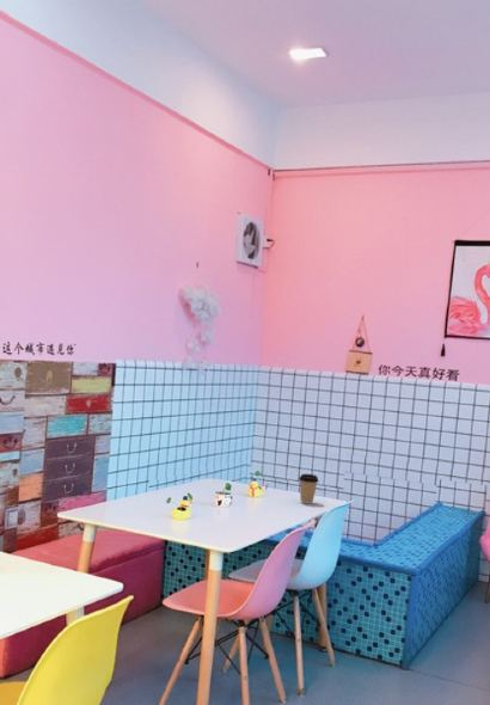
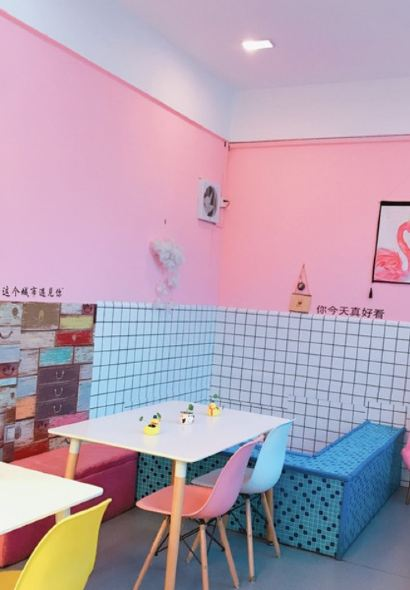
- coffee cup (307, 489)
